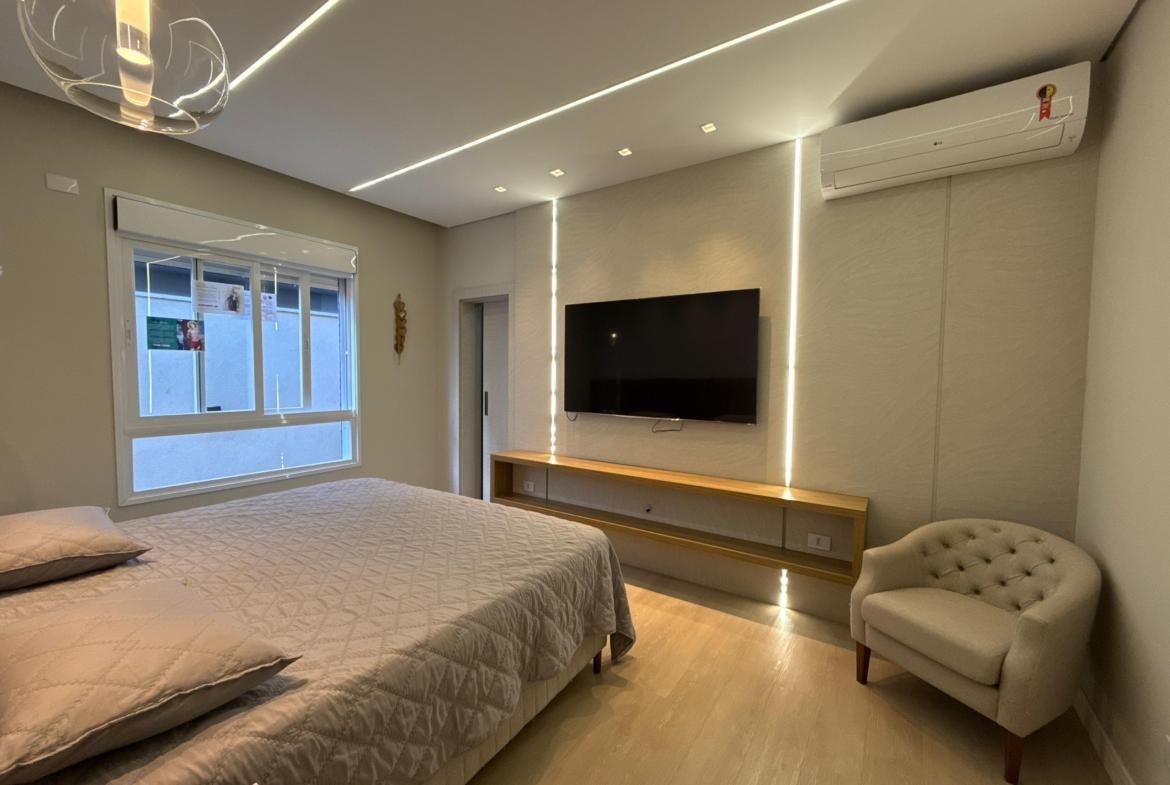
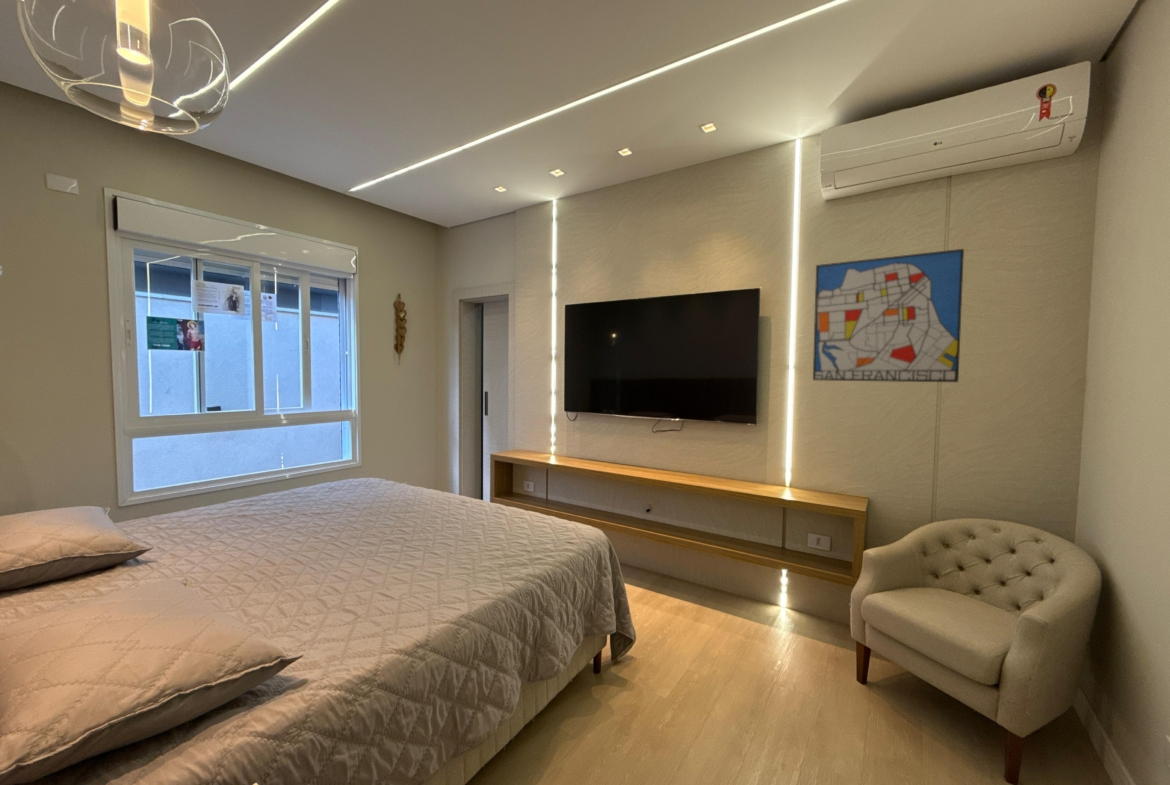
+ wall art (882, 319)
